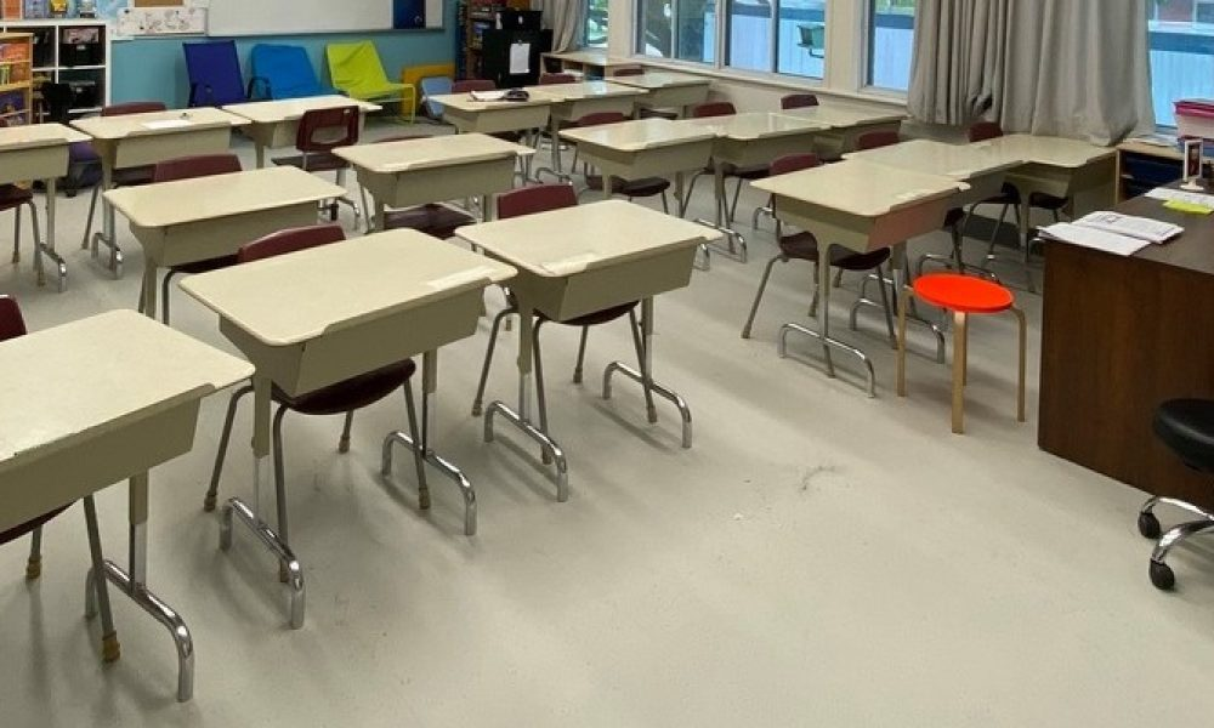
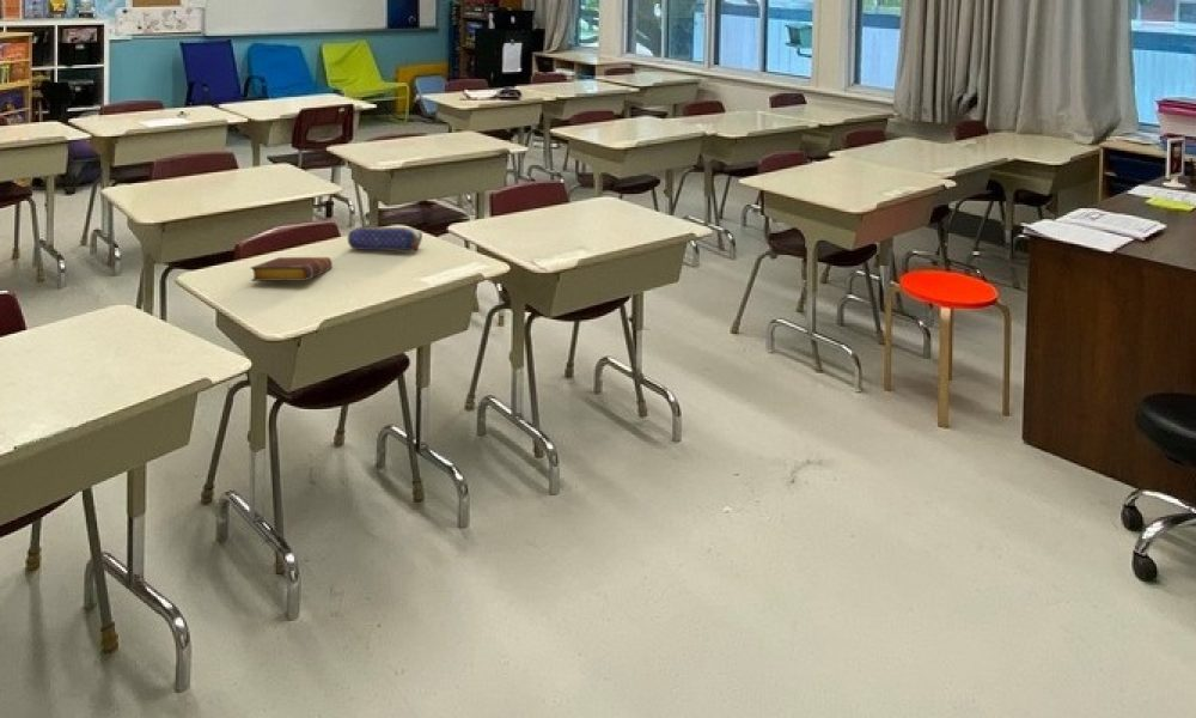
+ book (293, 268)
+ pencil case (385, 238)
